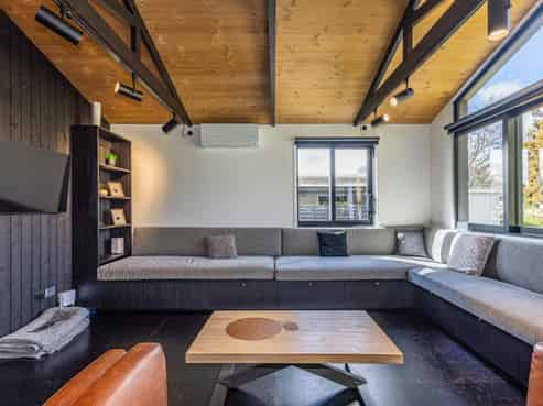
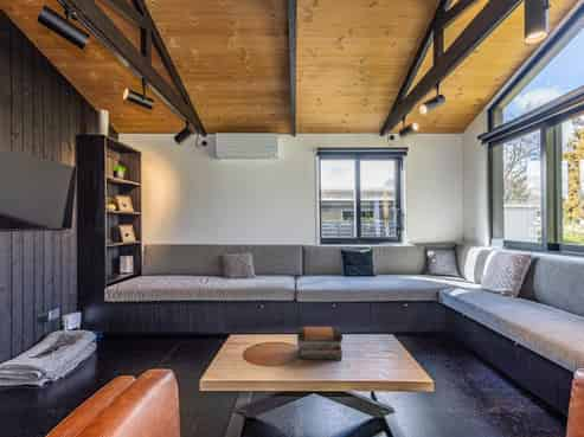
+ book stack (319, 342)
